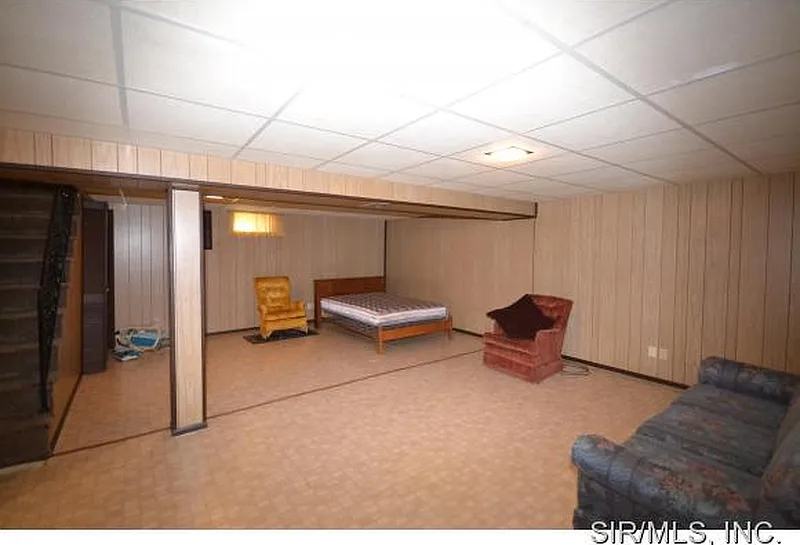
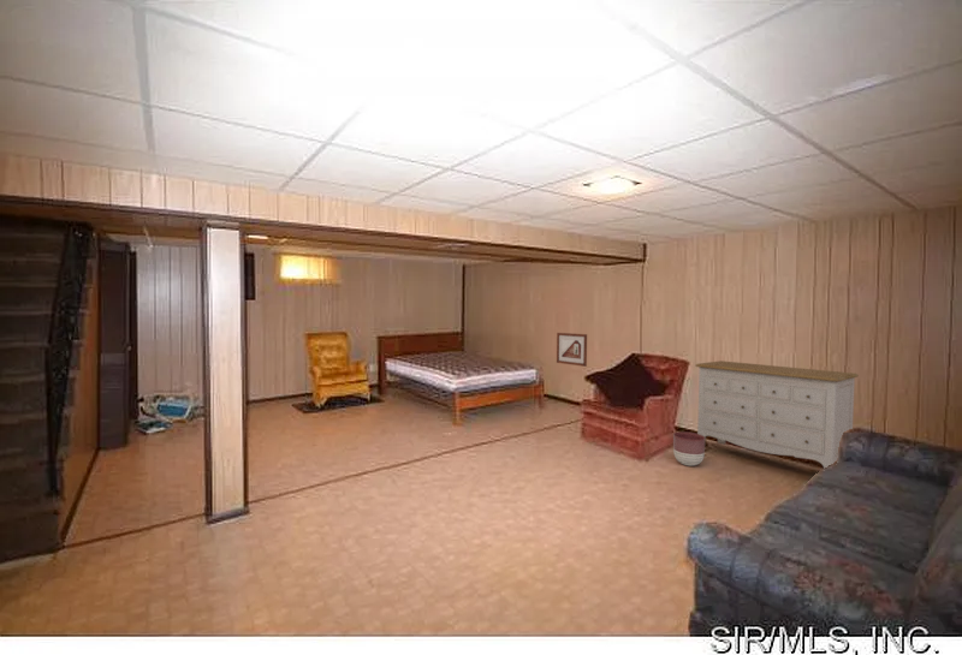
+ dresser (768, 415)
+ planter (688, 449)
+ picture frame (571, 349)
